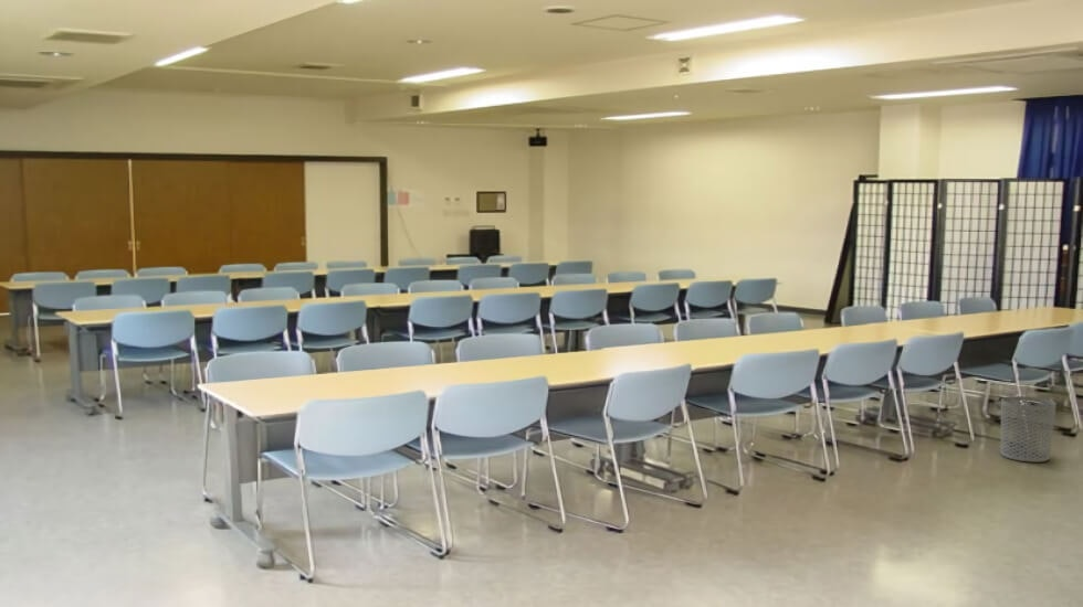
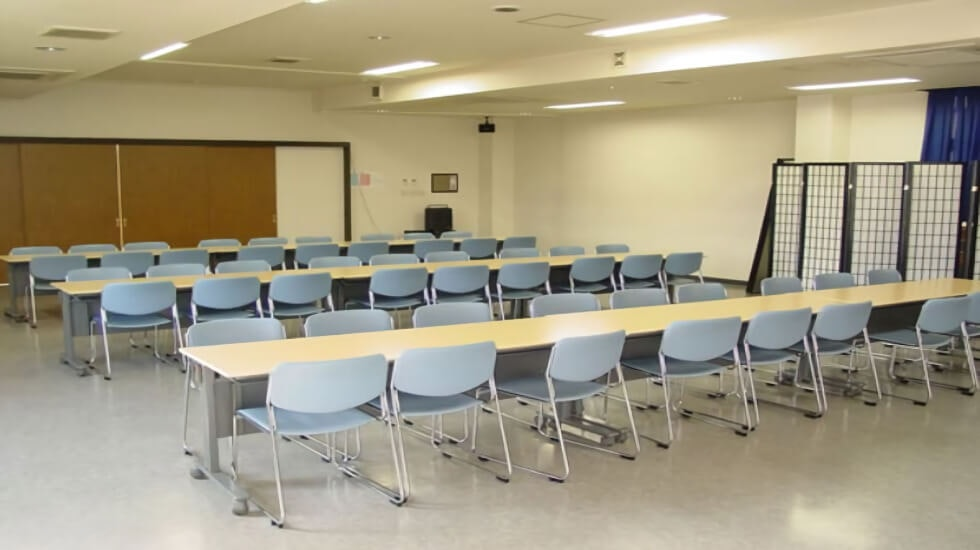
- waste bin (1027, 428)
